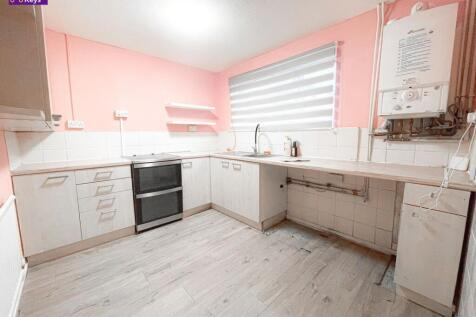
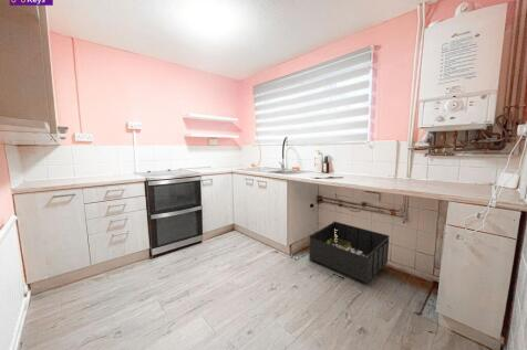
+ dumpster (348, 247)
